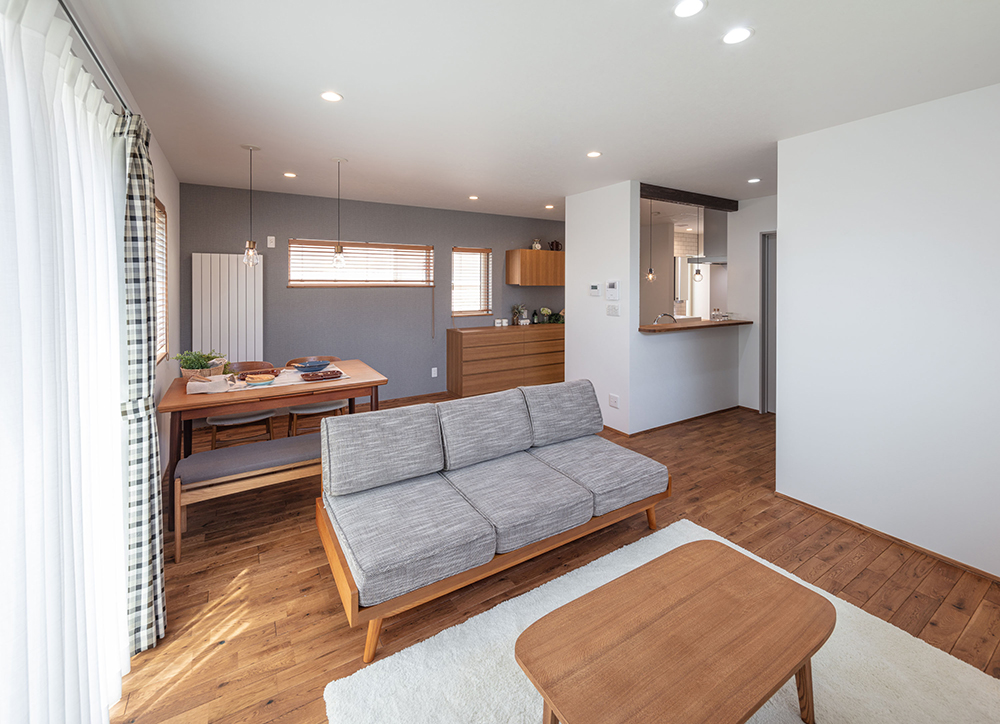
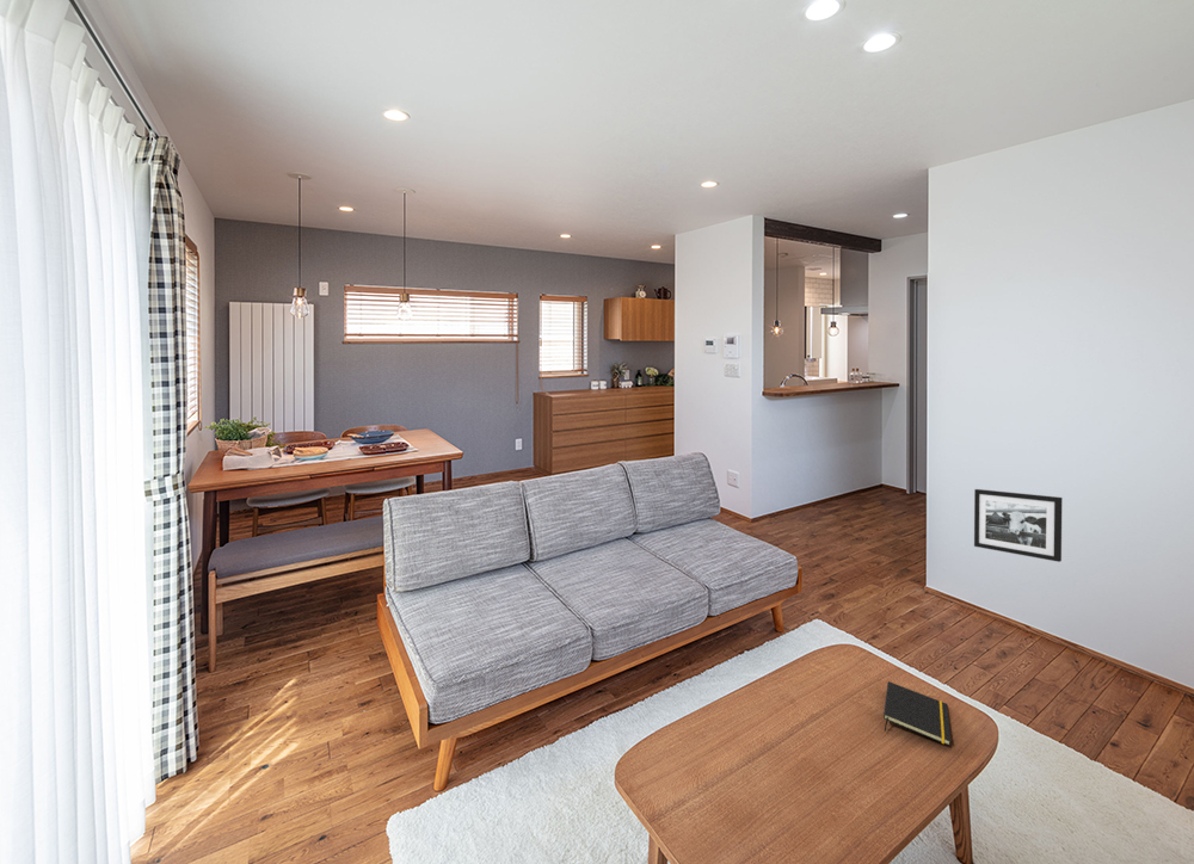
+ picture frame (1015, 523)
+ notepad (916, 710)
